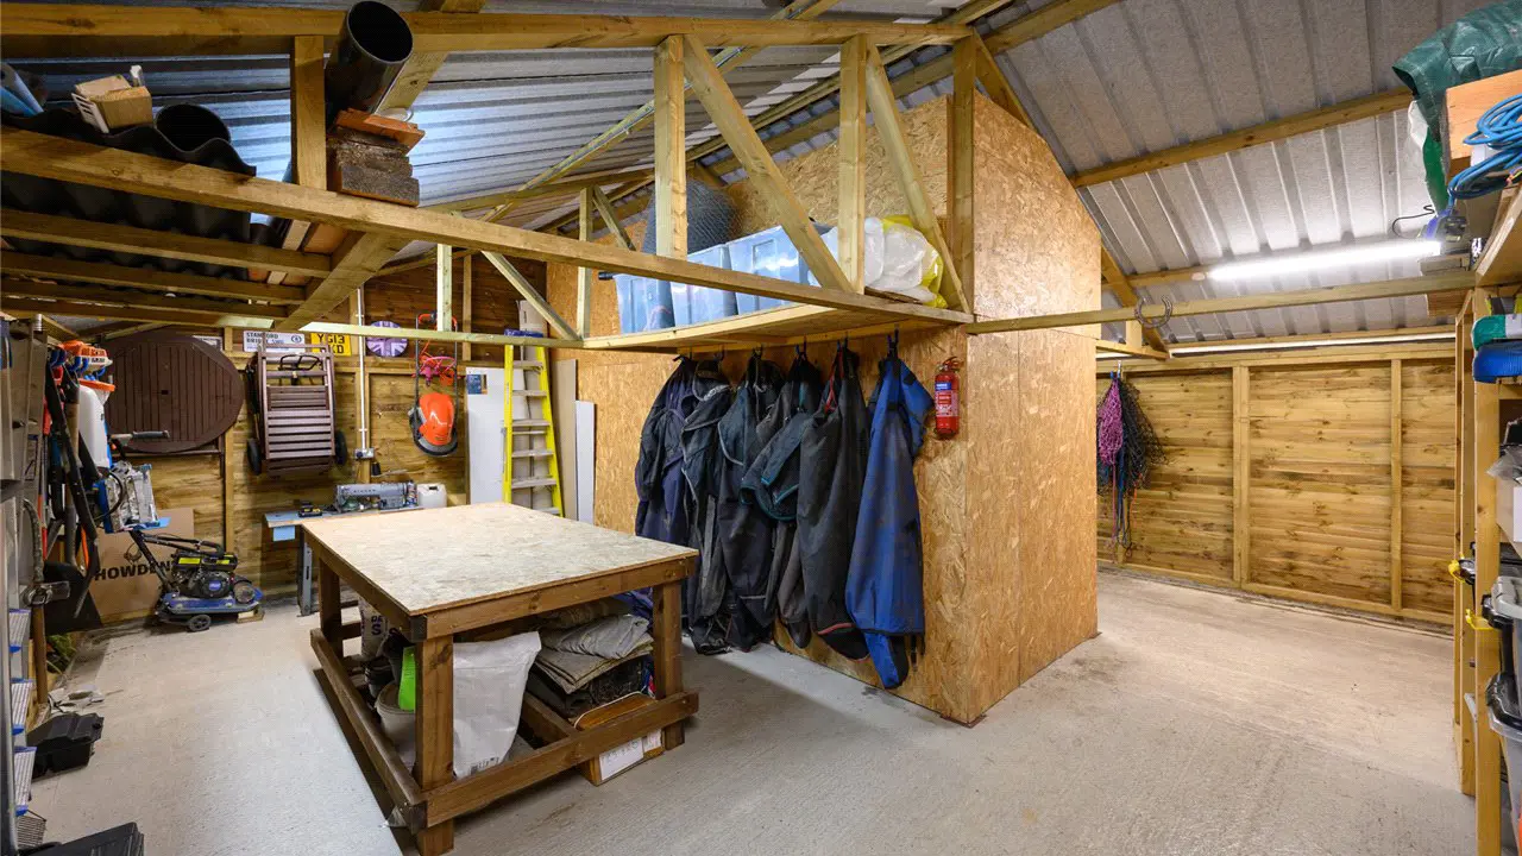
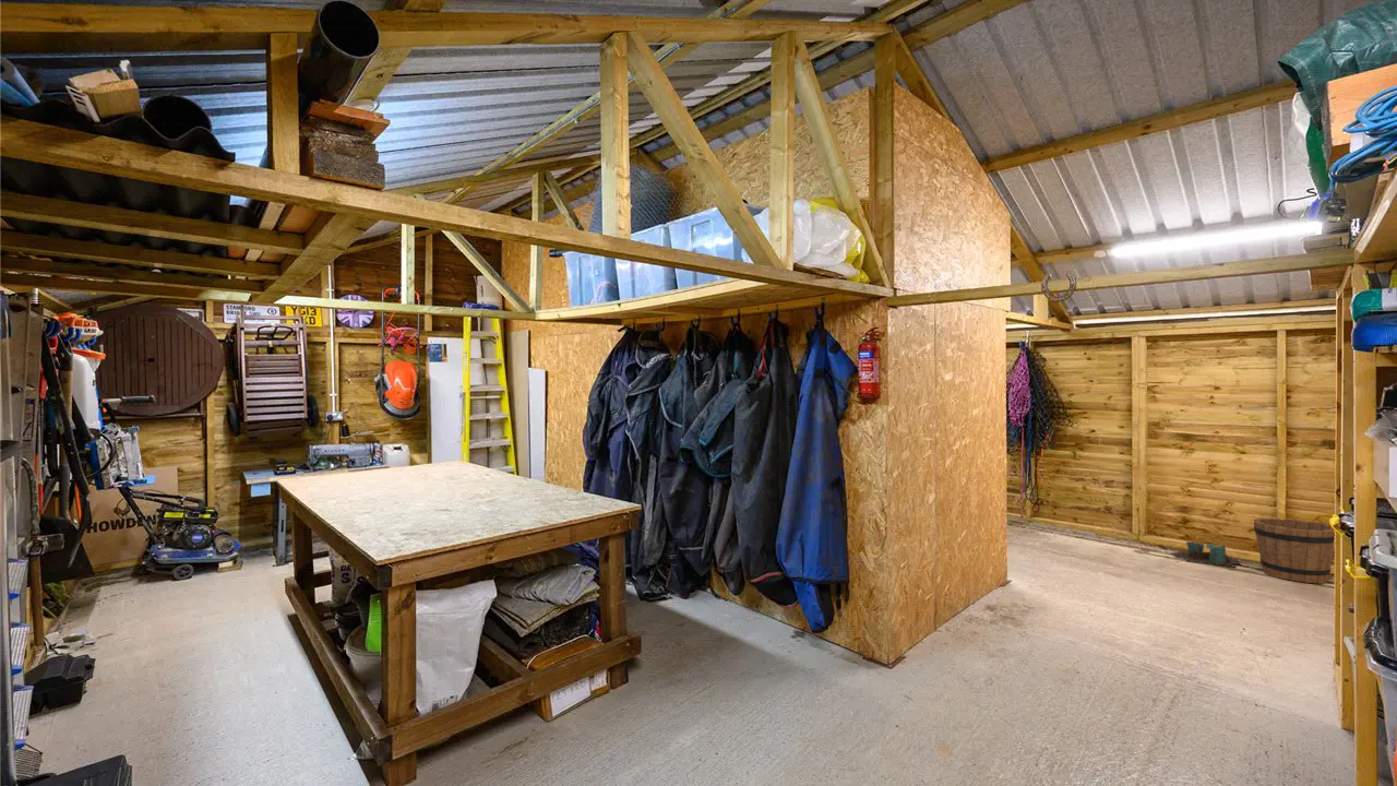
+ bucket (1293, 549)
+ watering can (1203, 548)
